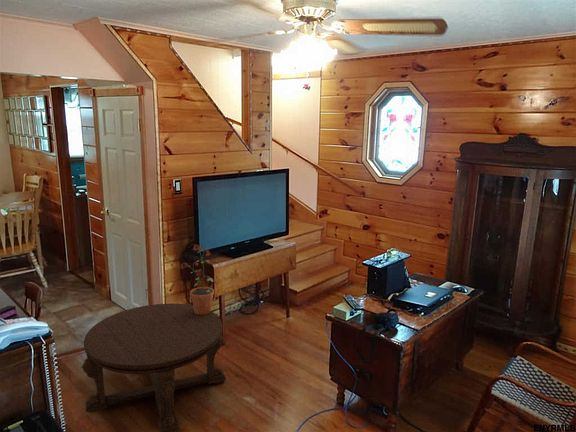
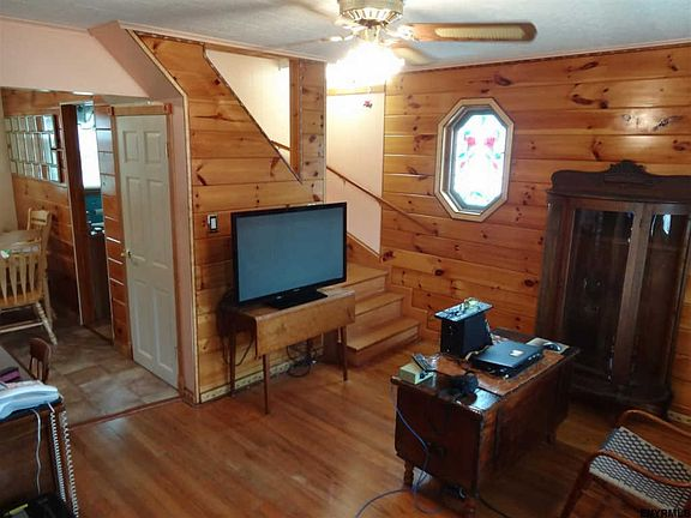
- potted plant (198, 279)
- coffee table (157, 362)
